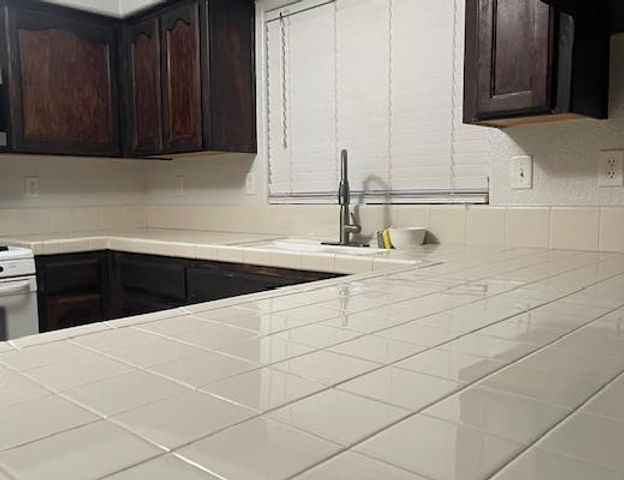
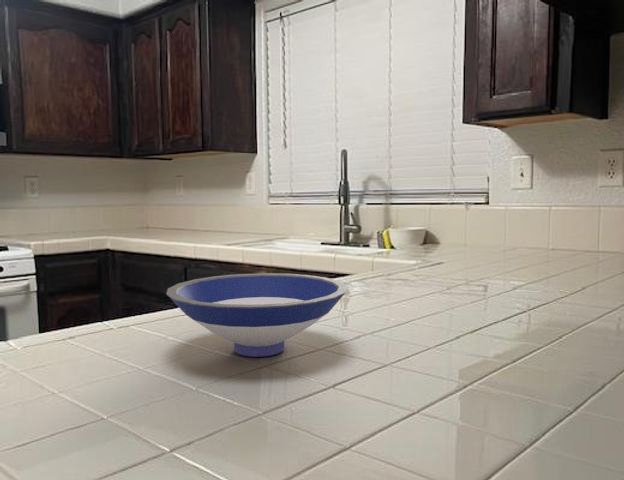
+ bowl (259, 318)
